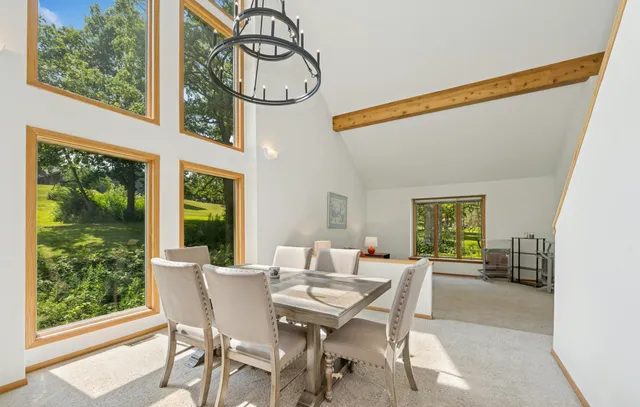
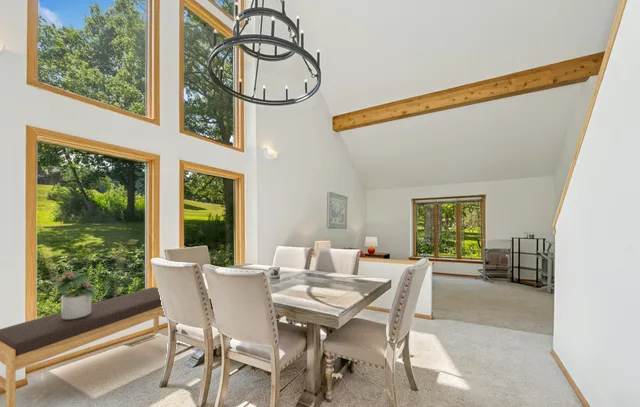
+ bench (102, 336)
+ potted plant (72, 293)
